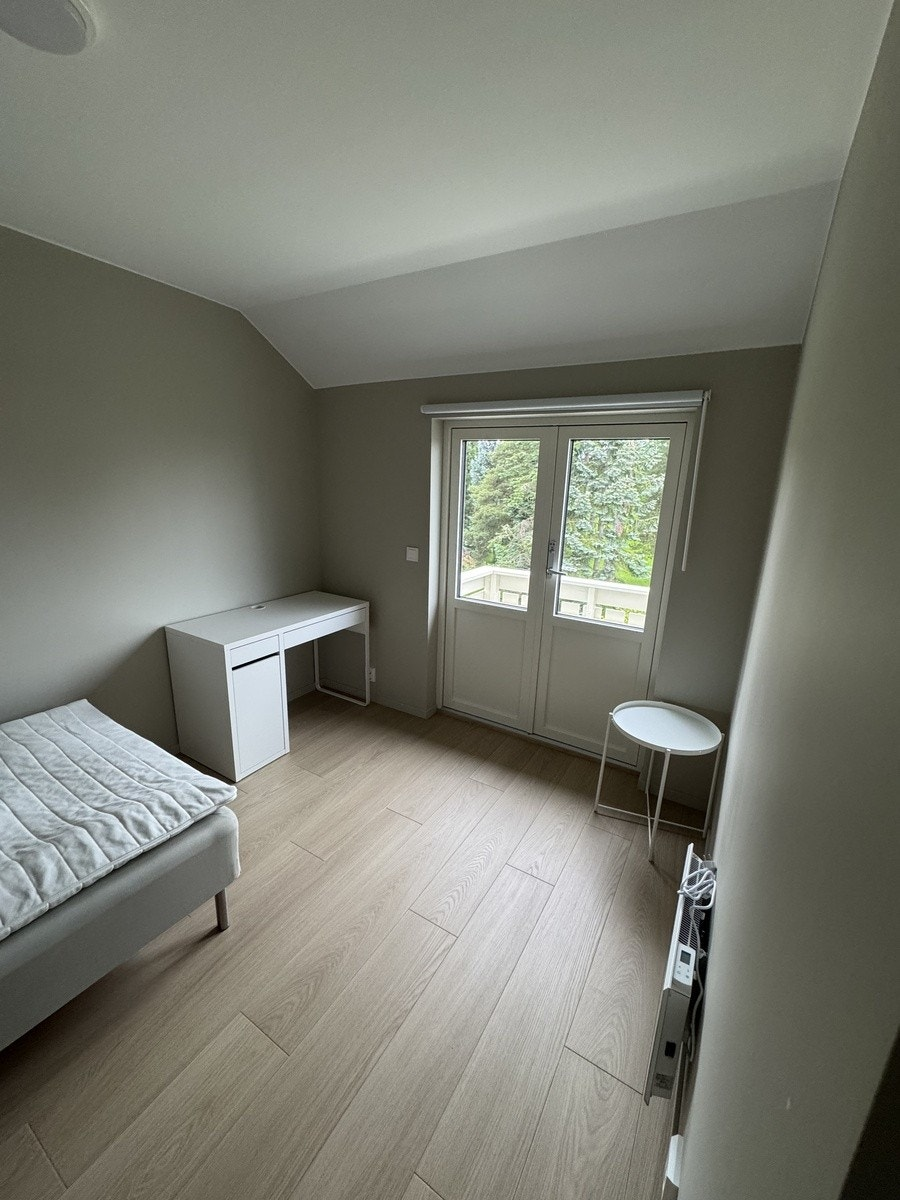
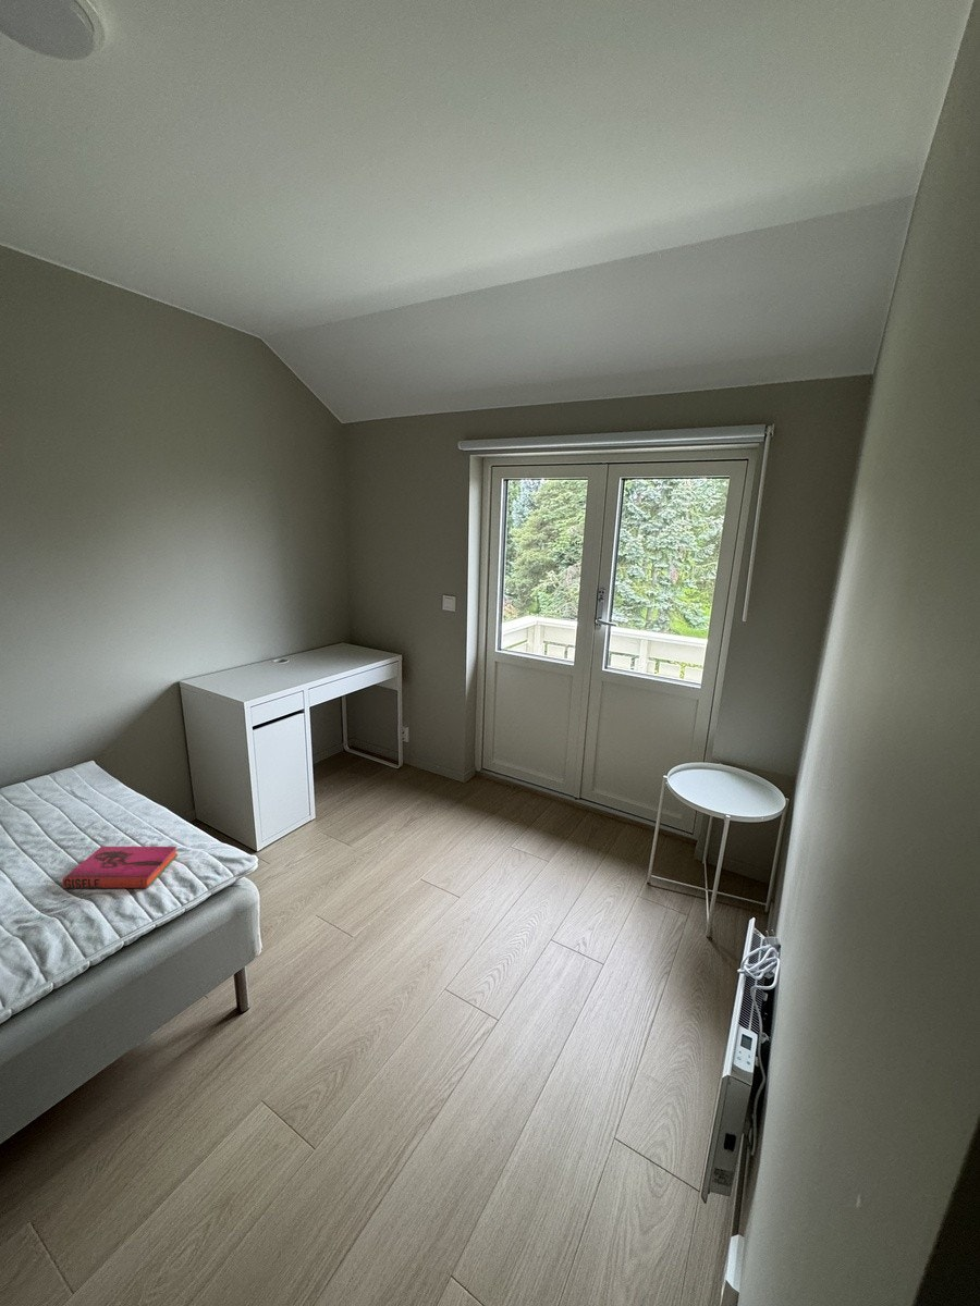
+ hardback book (123, 866)
